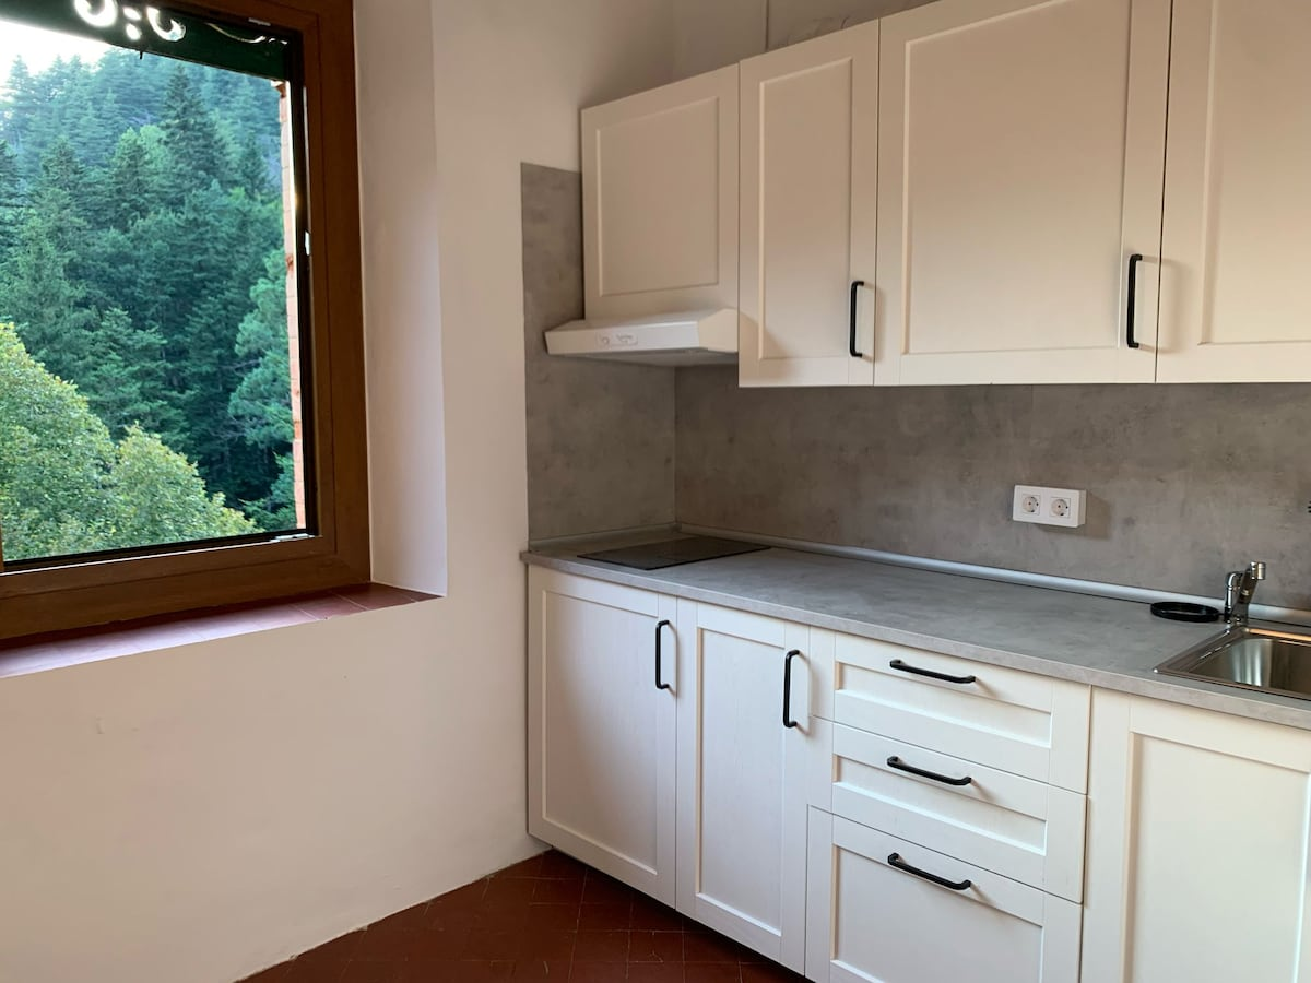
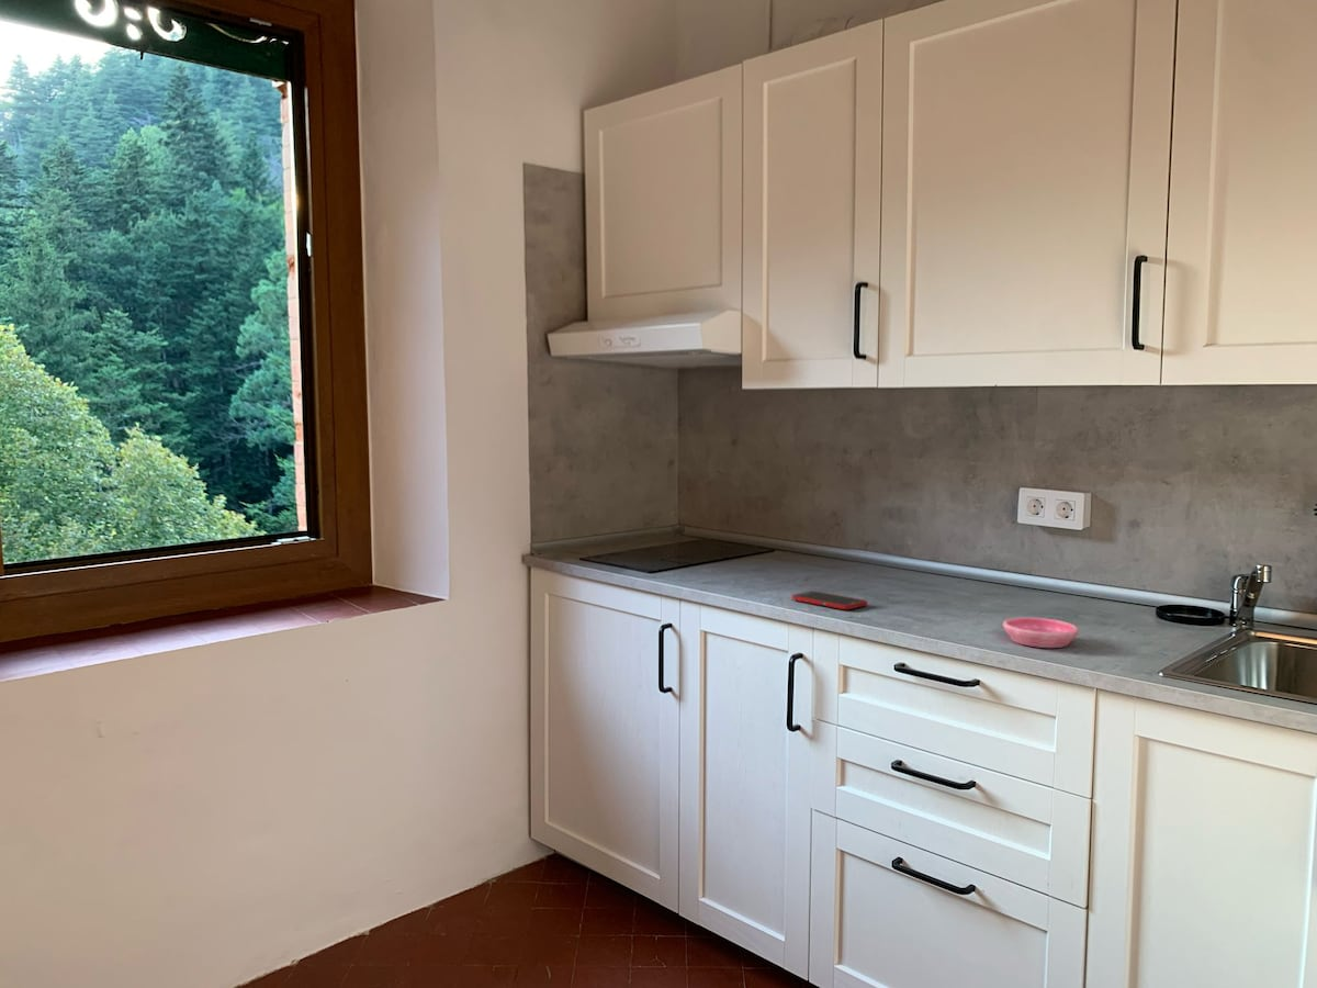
+ cell phone (829, 599)
+ saucer (1039, 632)
